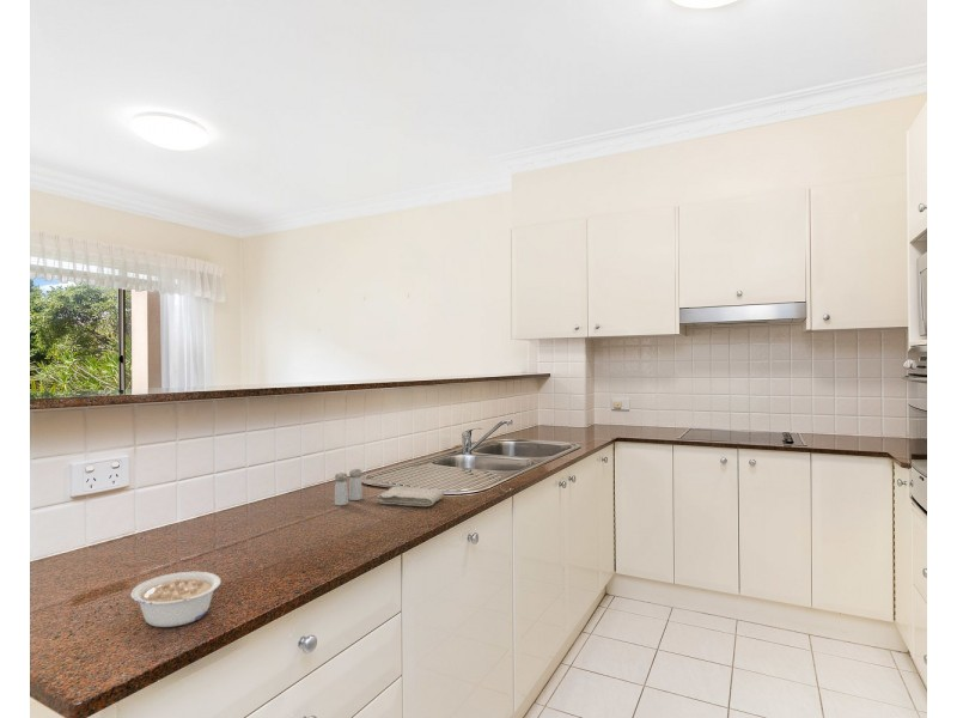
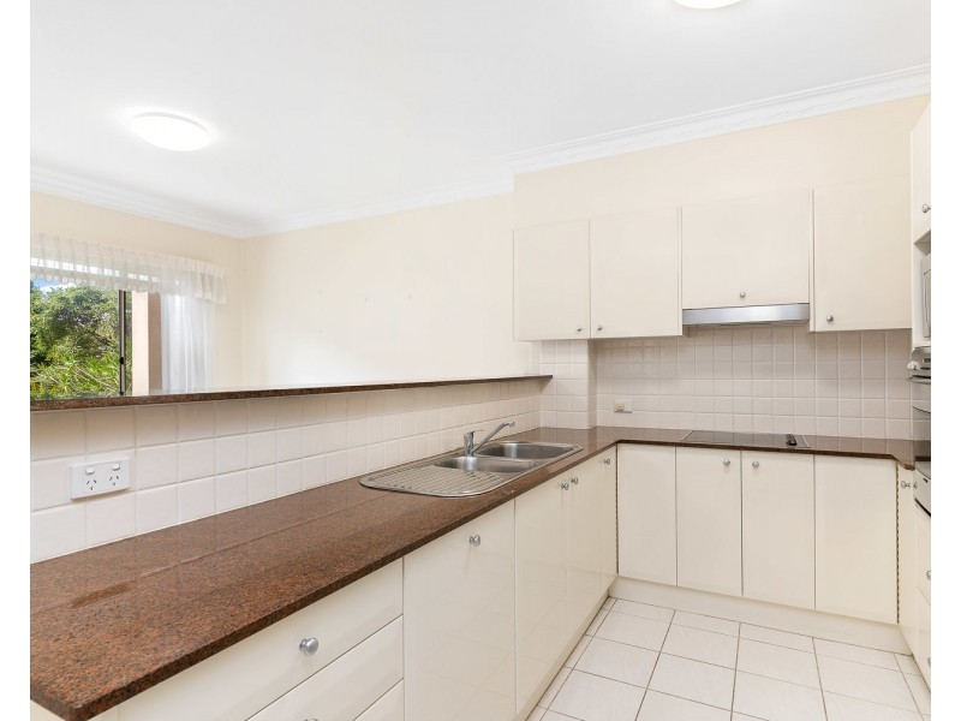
- washcloth (410, 495)
- salt and pepper shaker (349, 486)
- legume (179, 597)
